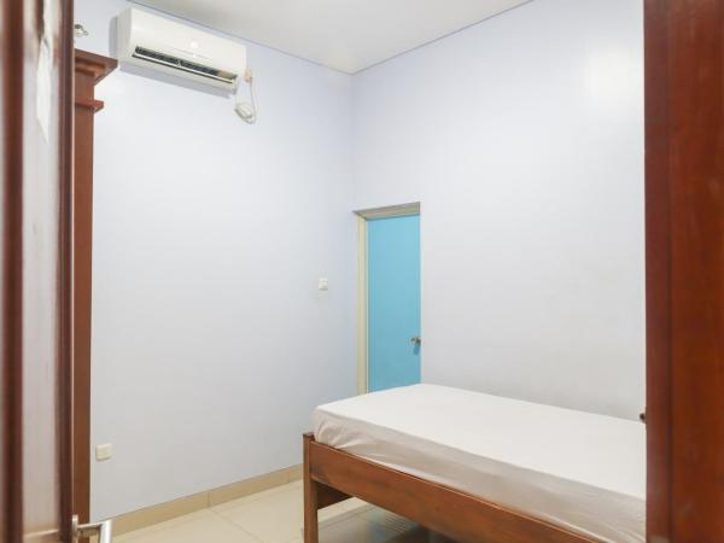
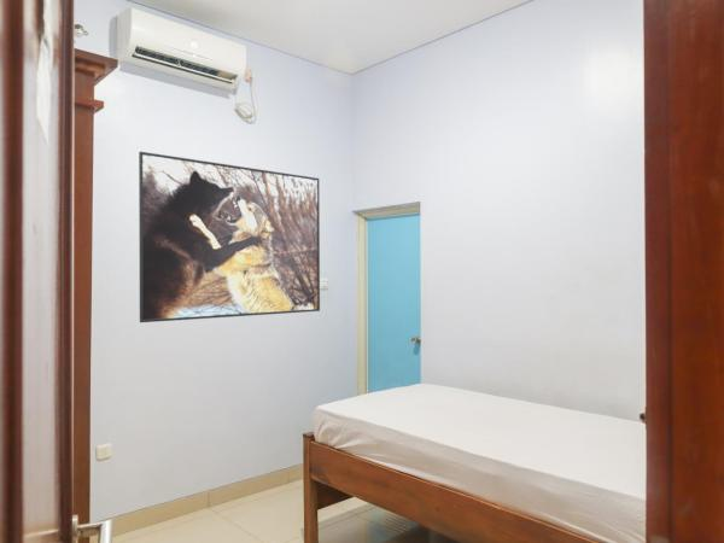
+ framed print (240, 241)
